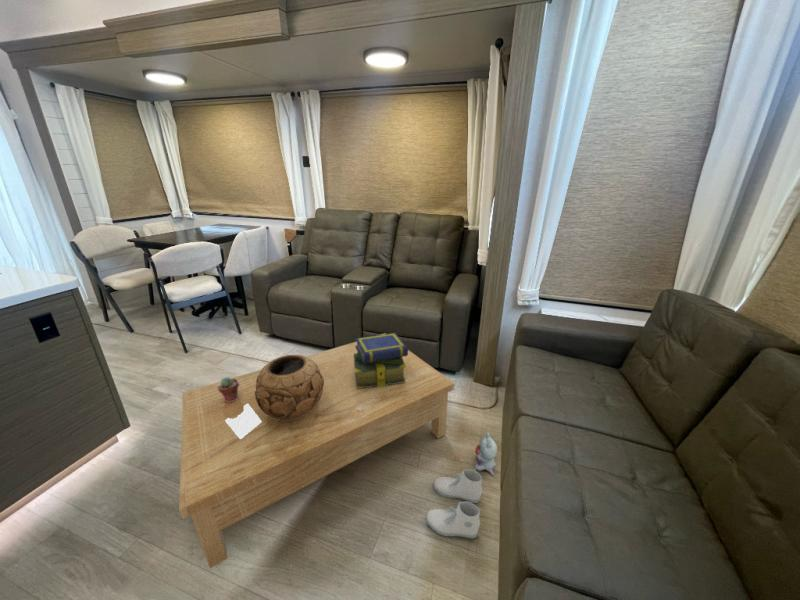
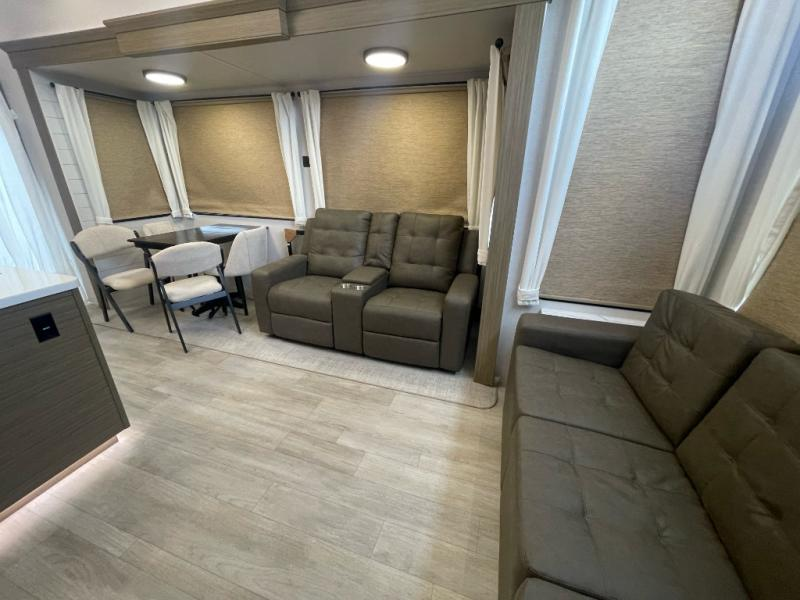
- plush toy (486, 450)
- stack of books (380, 358)
- potted succulent (228, 387)
- boots (455, 497)
- decorative bowl (290, 386)
- coffee table (324, 415)
